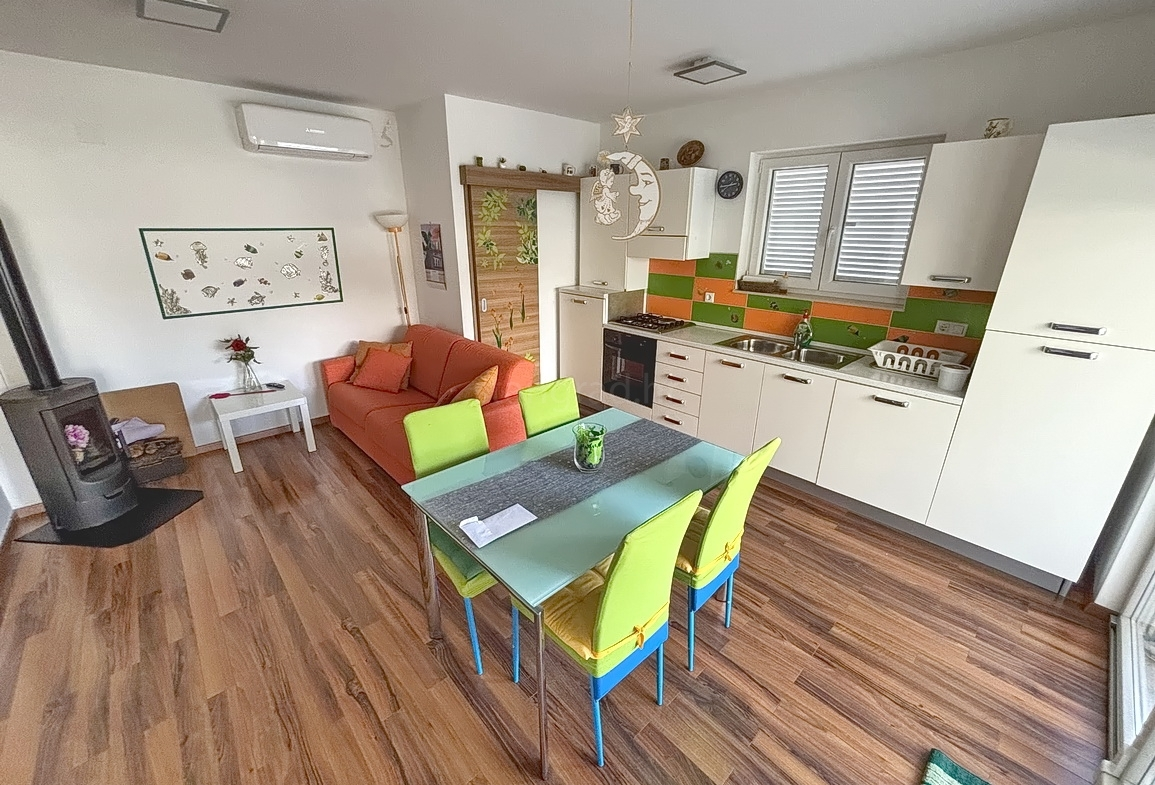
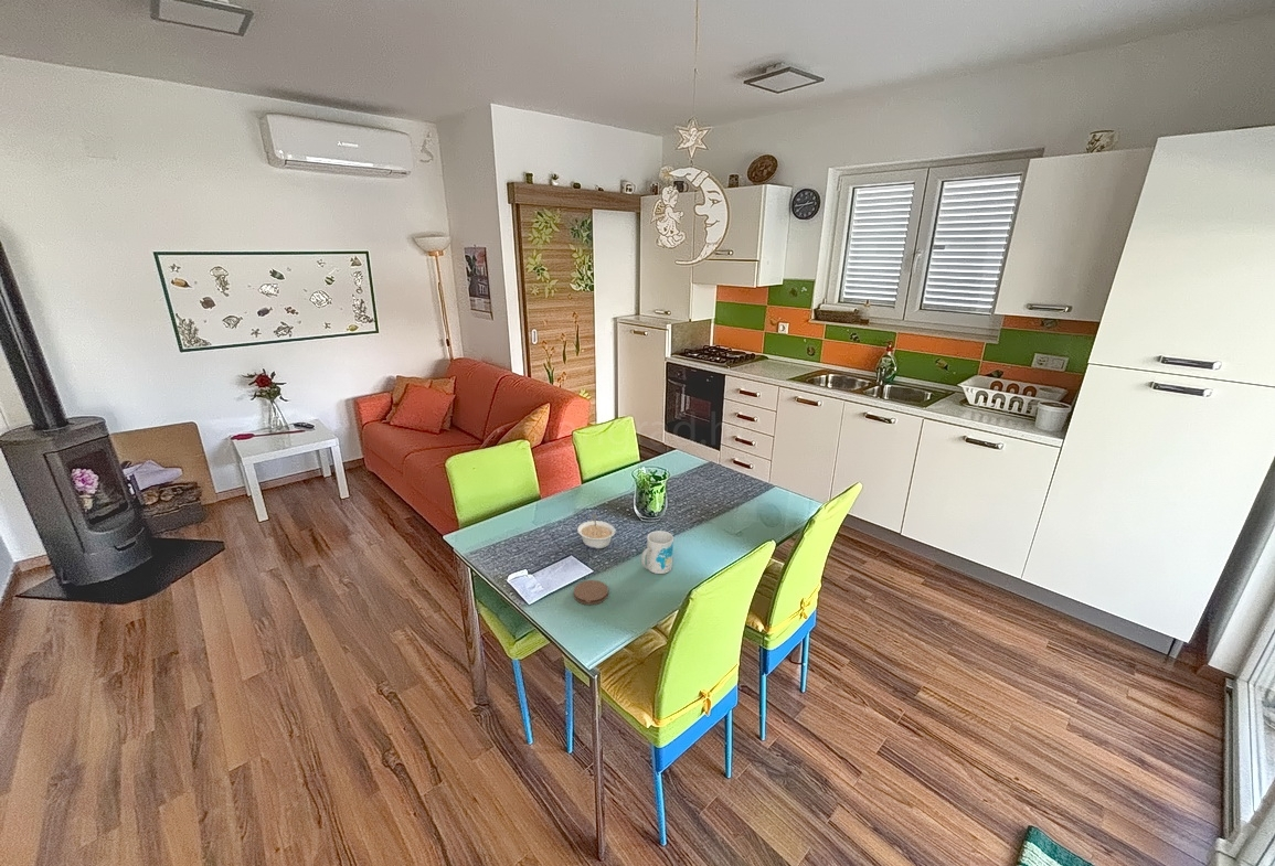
+ coaster (591, 591)
+ mug (655, 554)
+ legume (595, 534)
